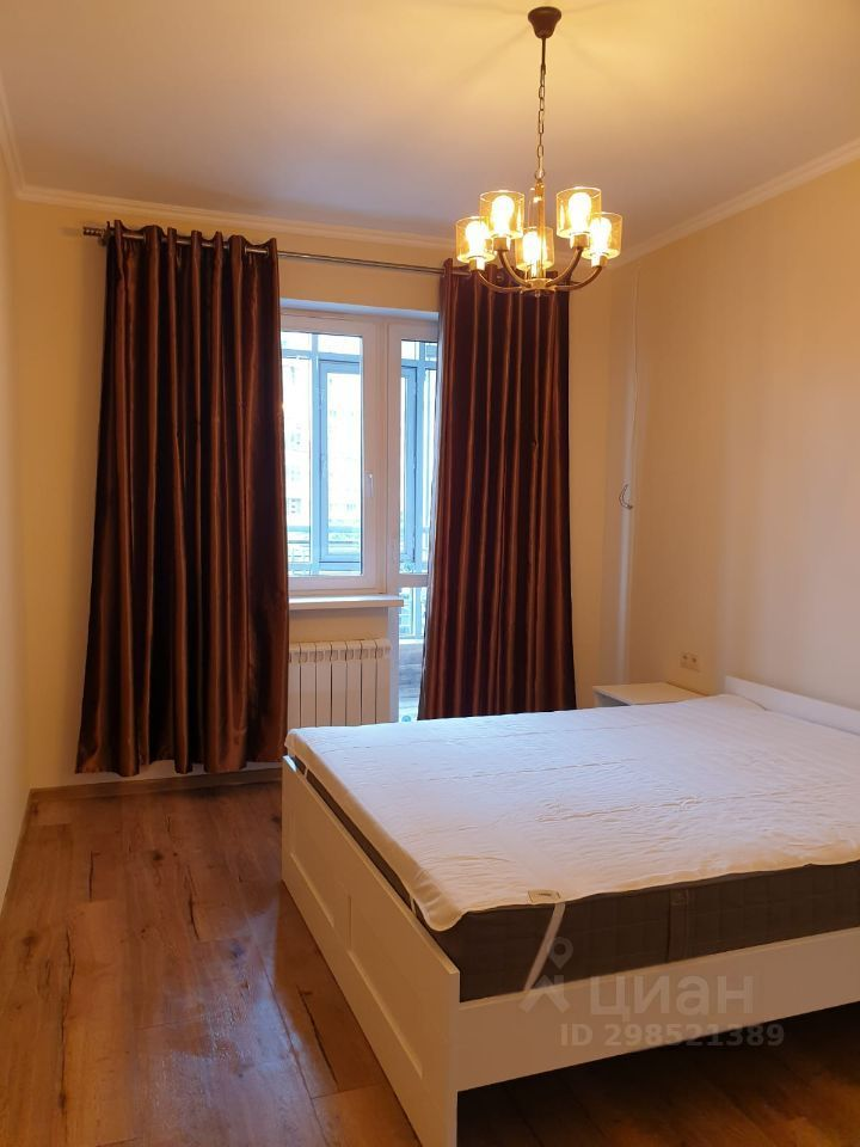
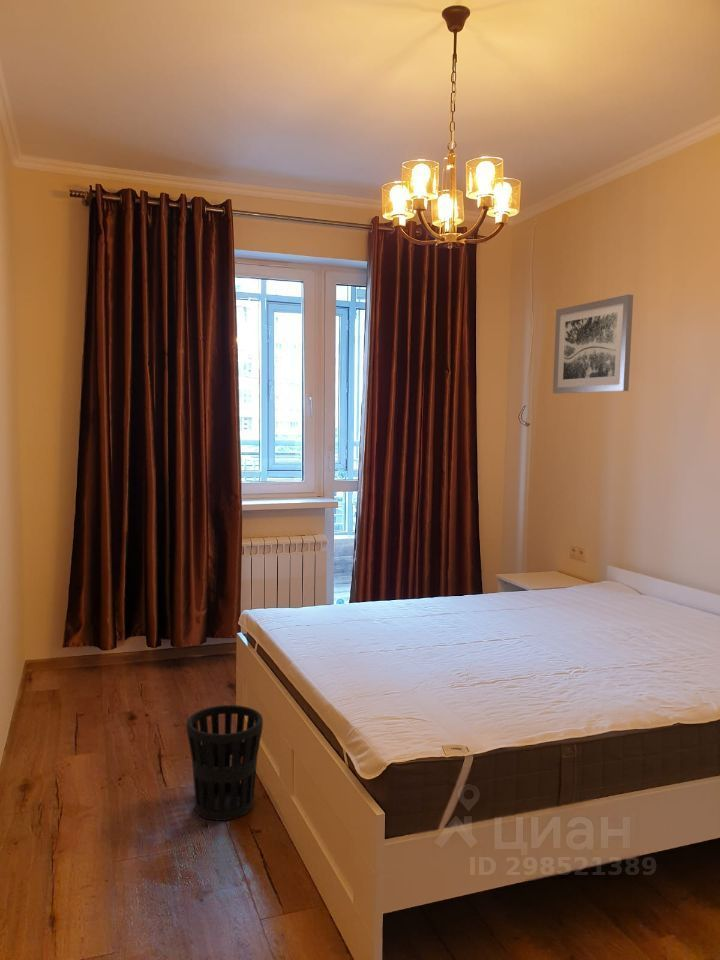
+ wall art (590, 347)
+ wastebasket (224, 762)
